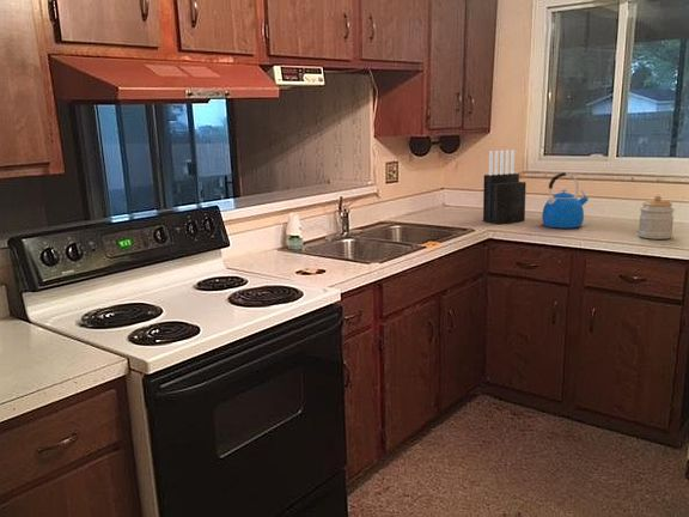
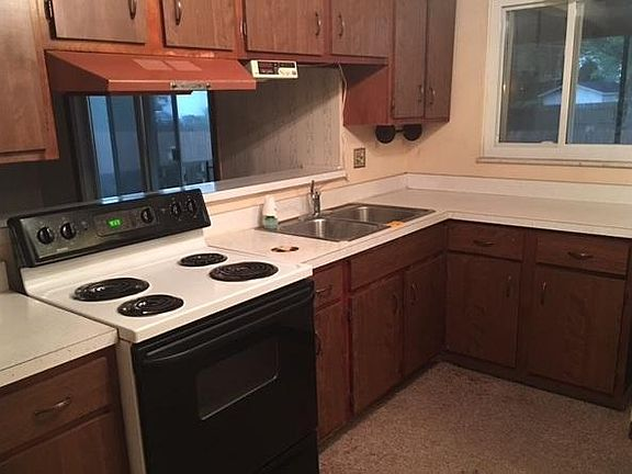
- kettle (567, 199)
- jar (656, 215)
- knife block (506, 185)
